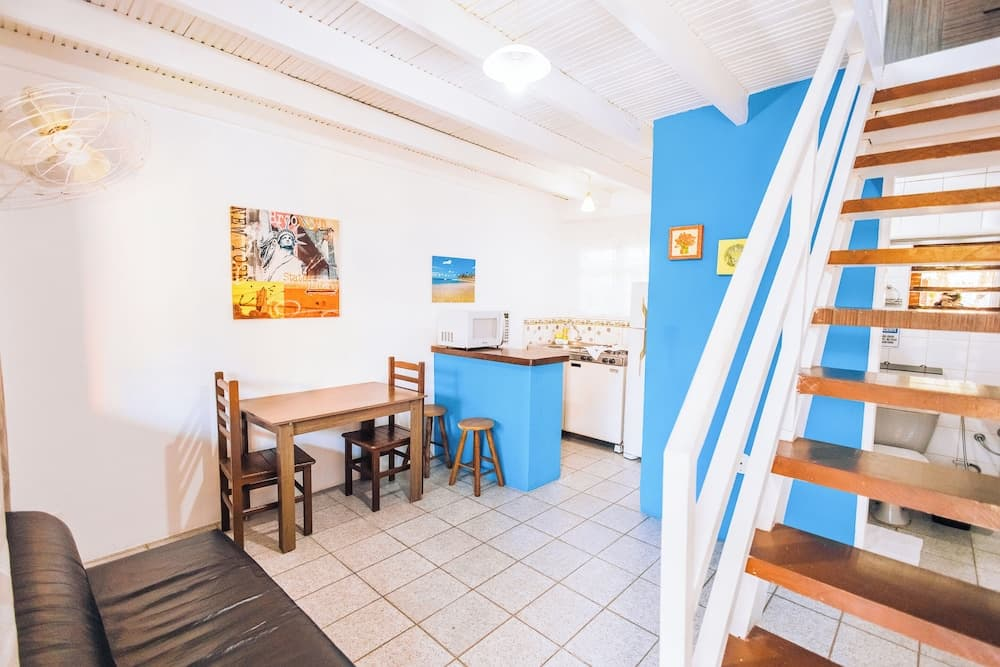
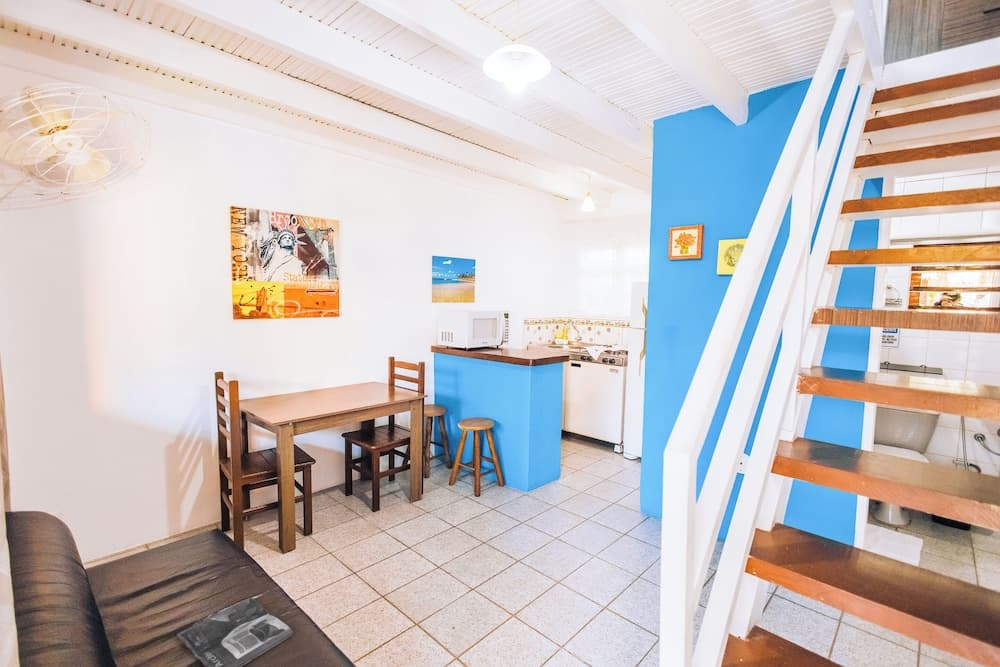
+ magazine (235, 633)
